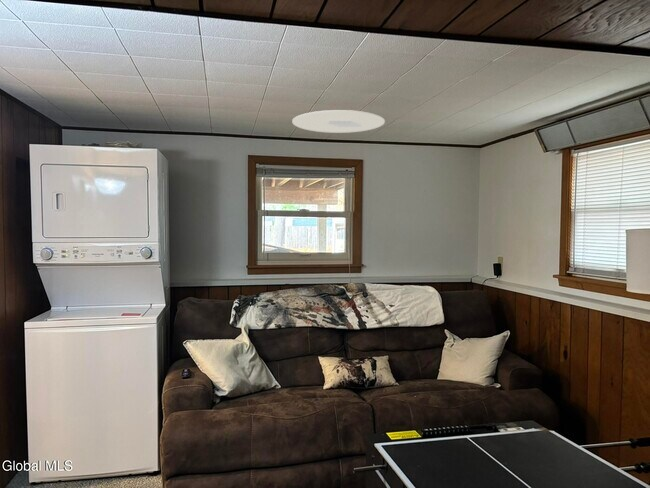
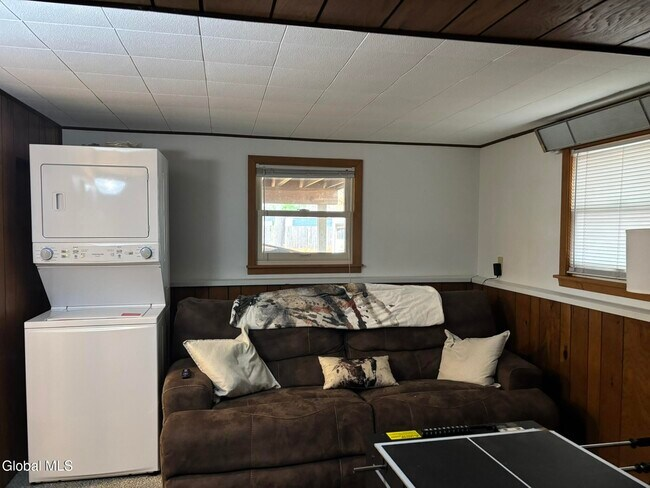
- ceiling light (338, 118)
